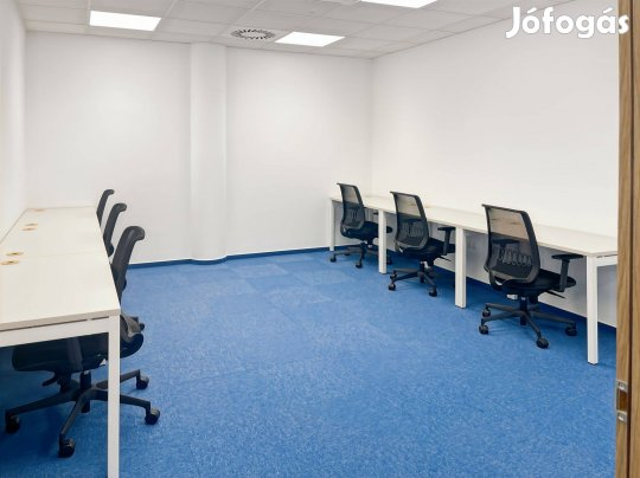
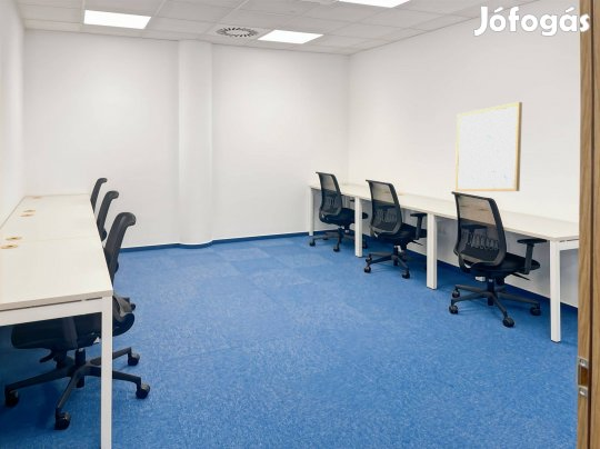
+ wall art (486, 150)
